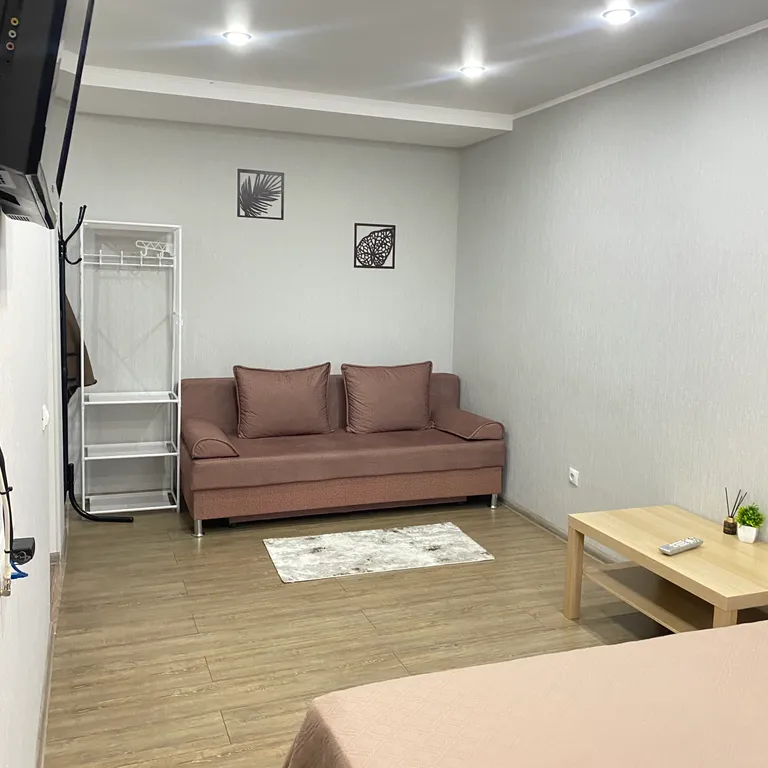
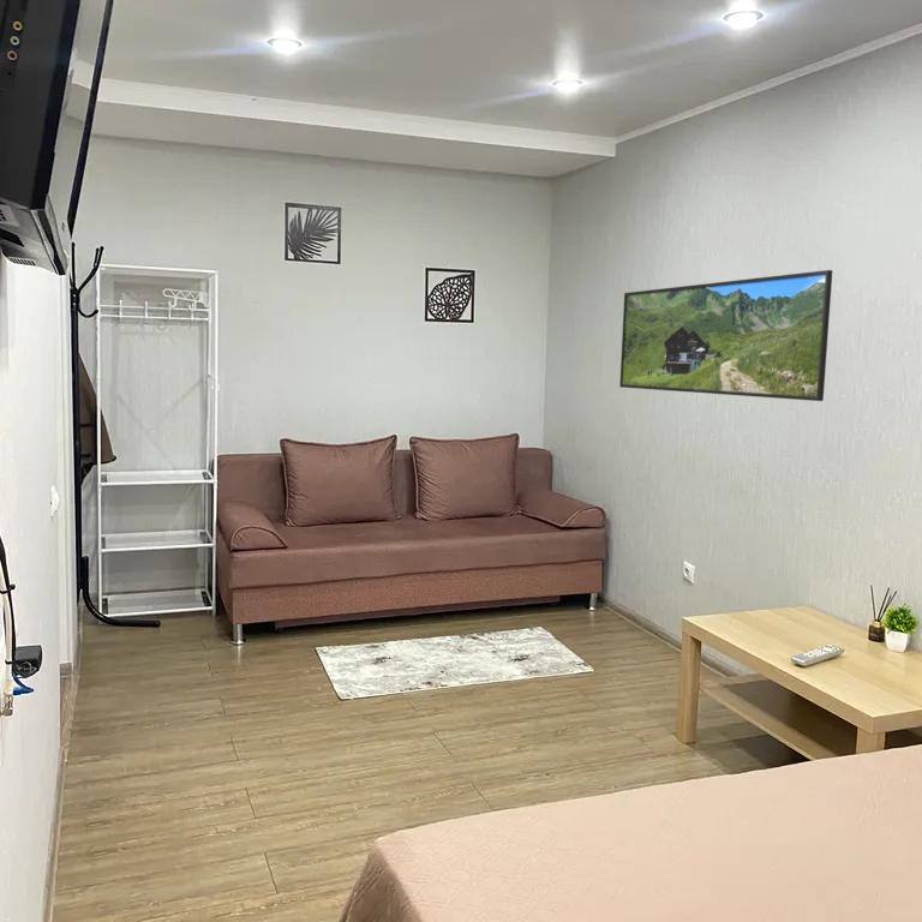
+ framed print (708, 339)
